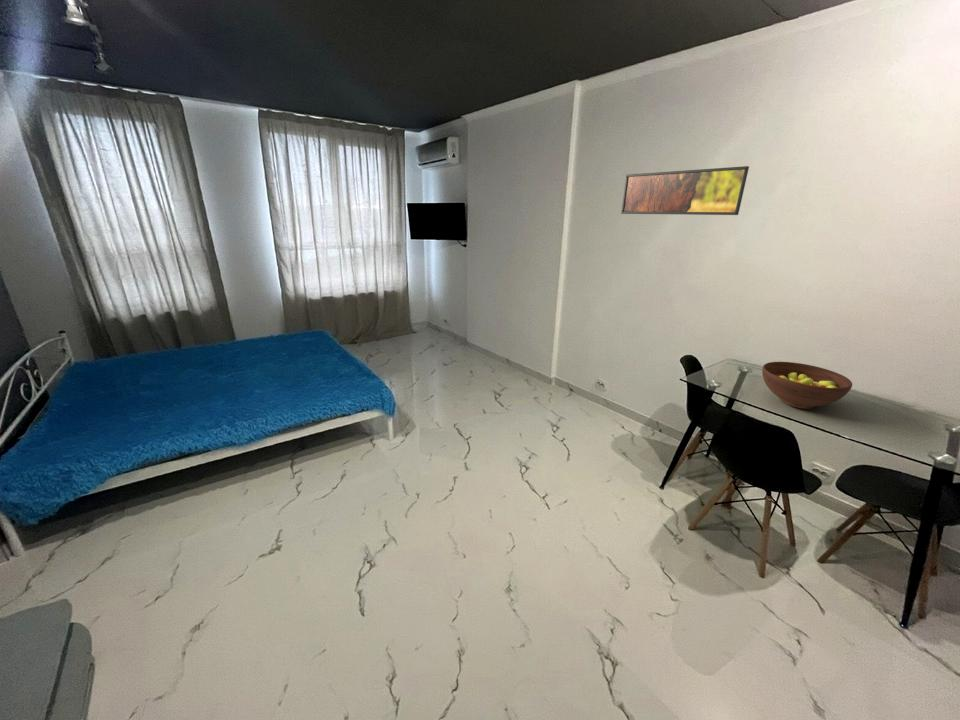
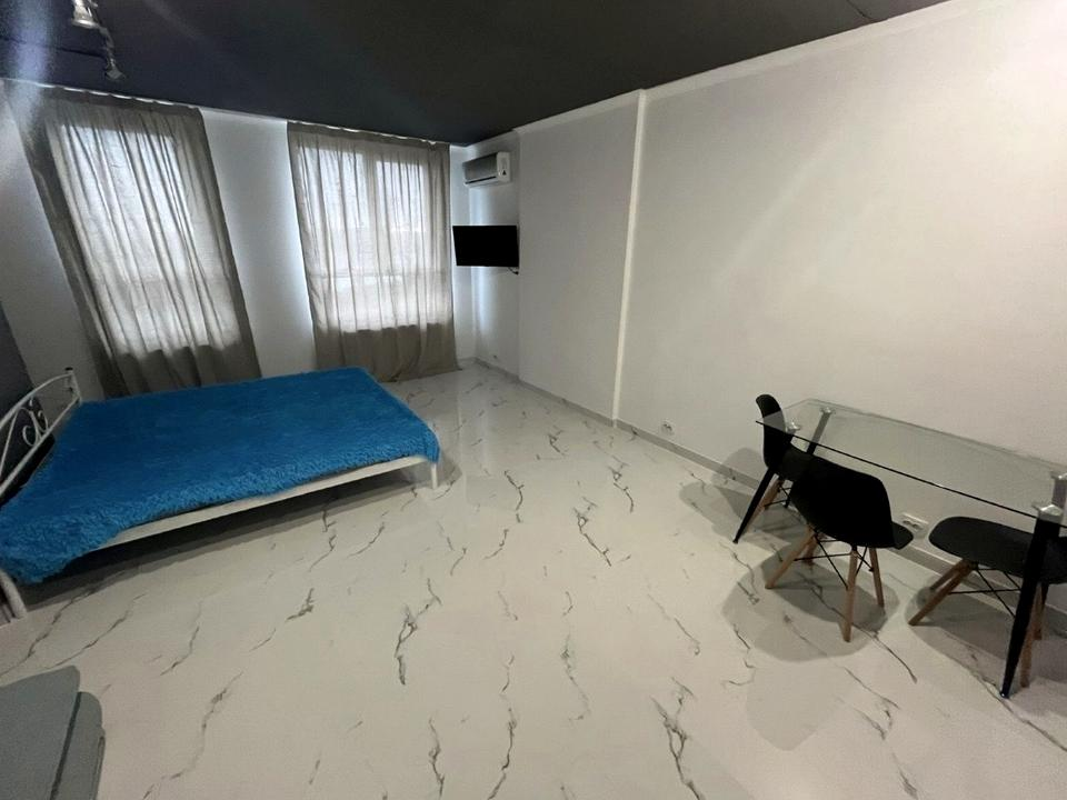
- fruit bowl (800, 388)
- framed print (677, 193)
